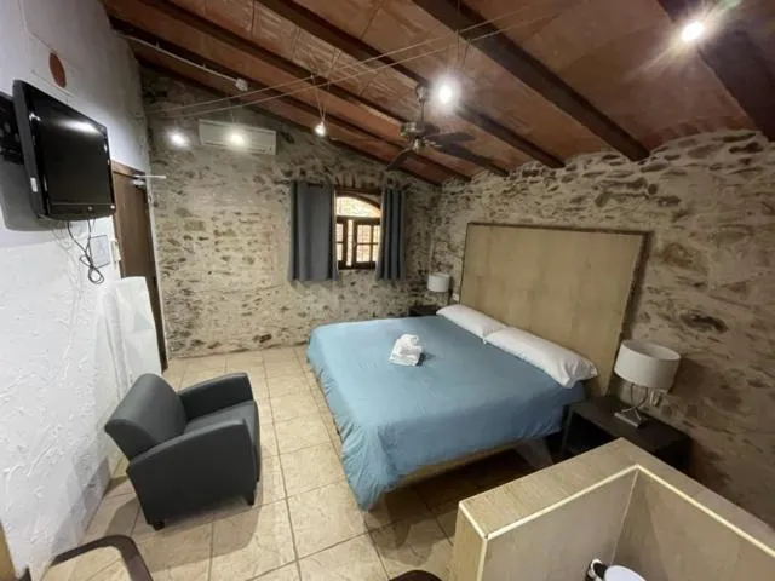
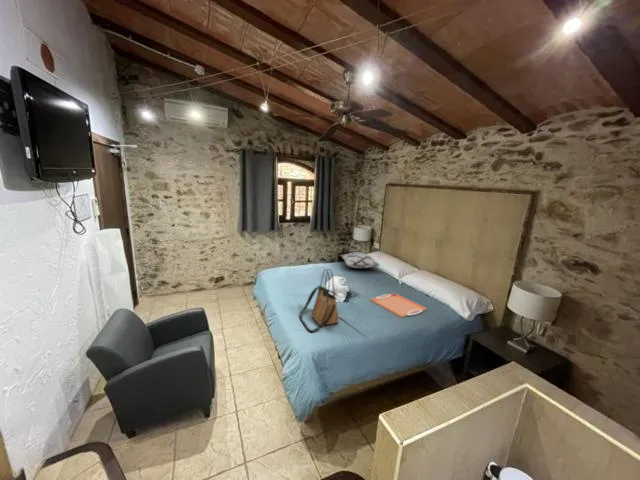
+ serving tray (397, 304)
+ tote bag (319, 295)
+ decorative pillow (359, 260)
